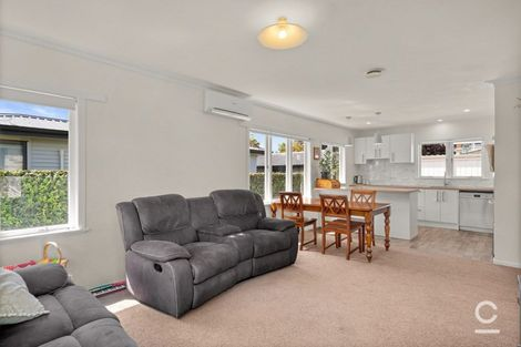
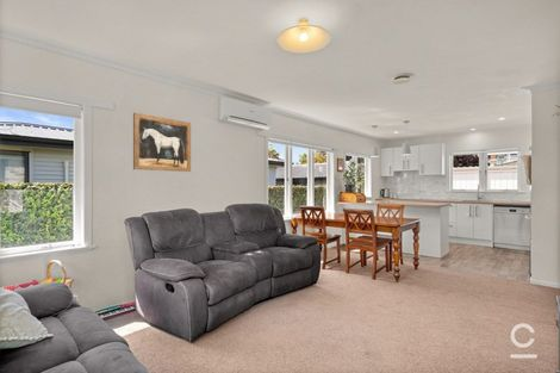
+ wall art (163, 144)
